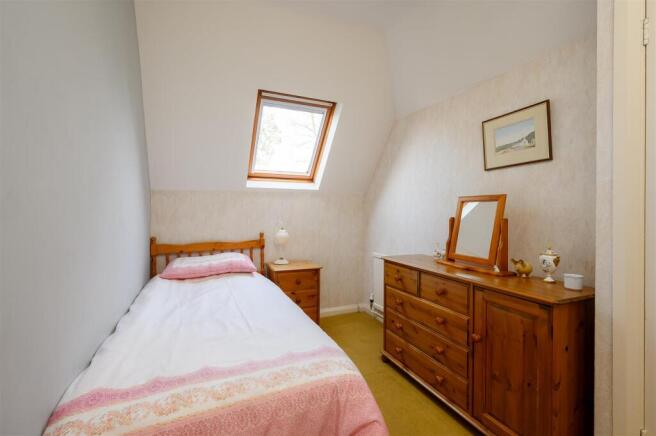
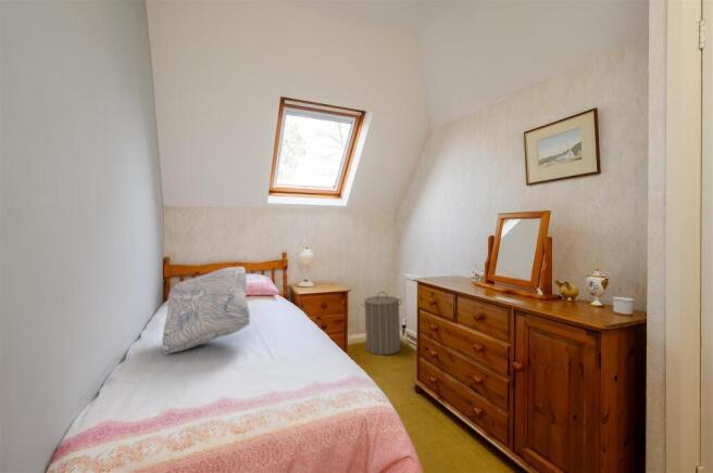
+ laundry hamper (381, 320)
+ cushion (208, 305)
